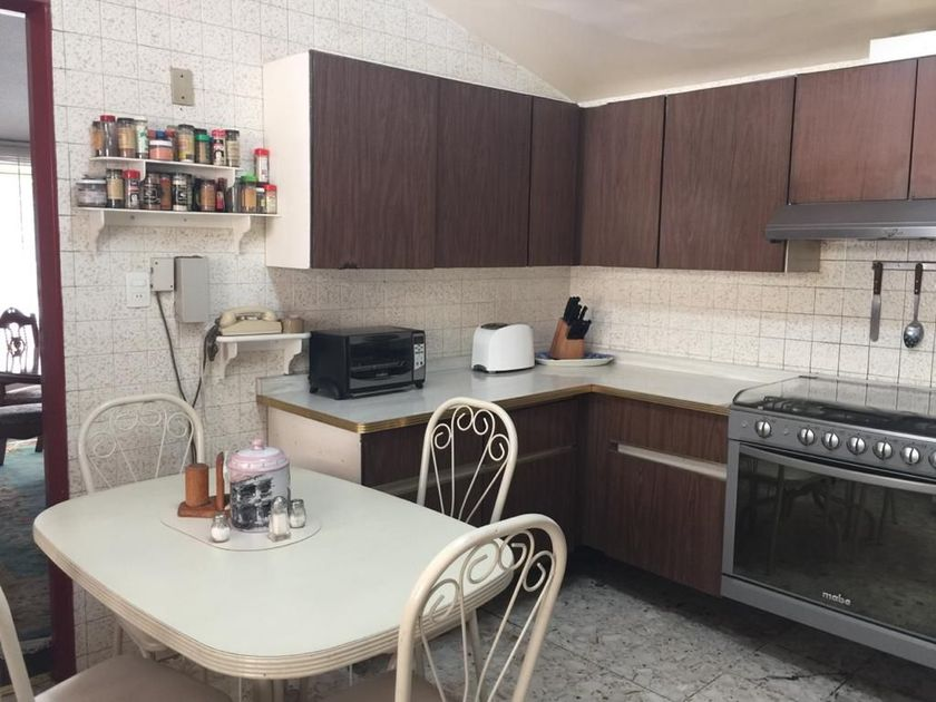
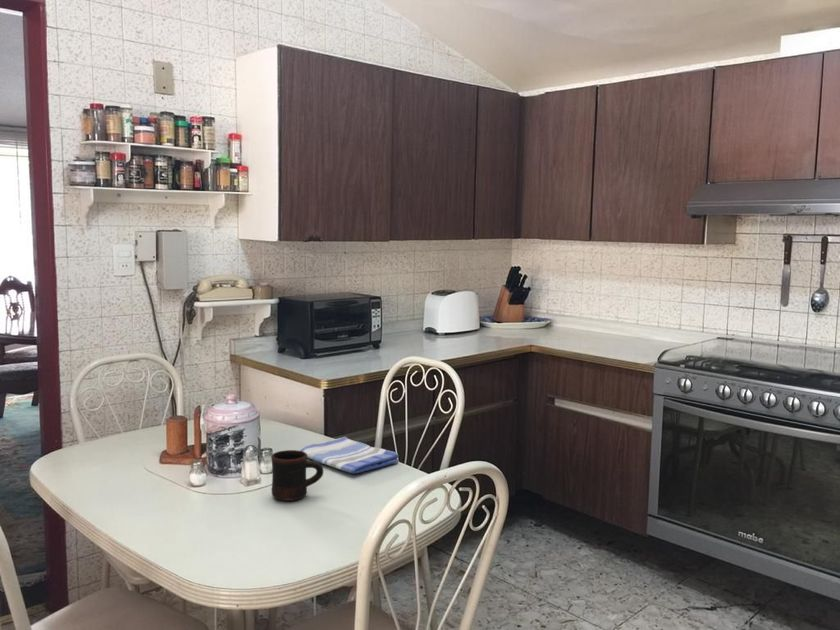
+ dish towel (348, 454)
+ mug (297, 475)
